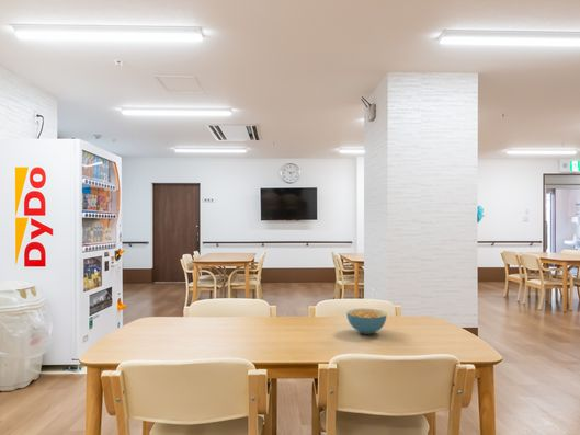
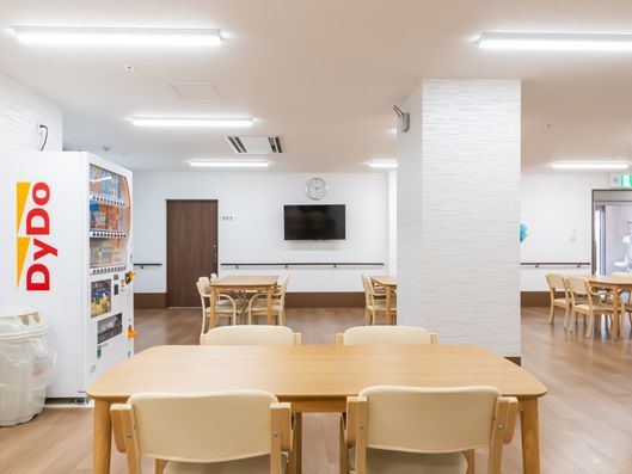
- cereal bowl (366, 322)
